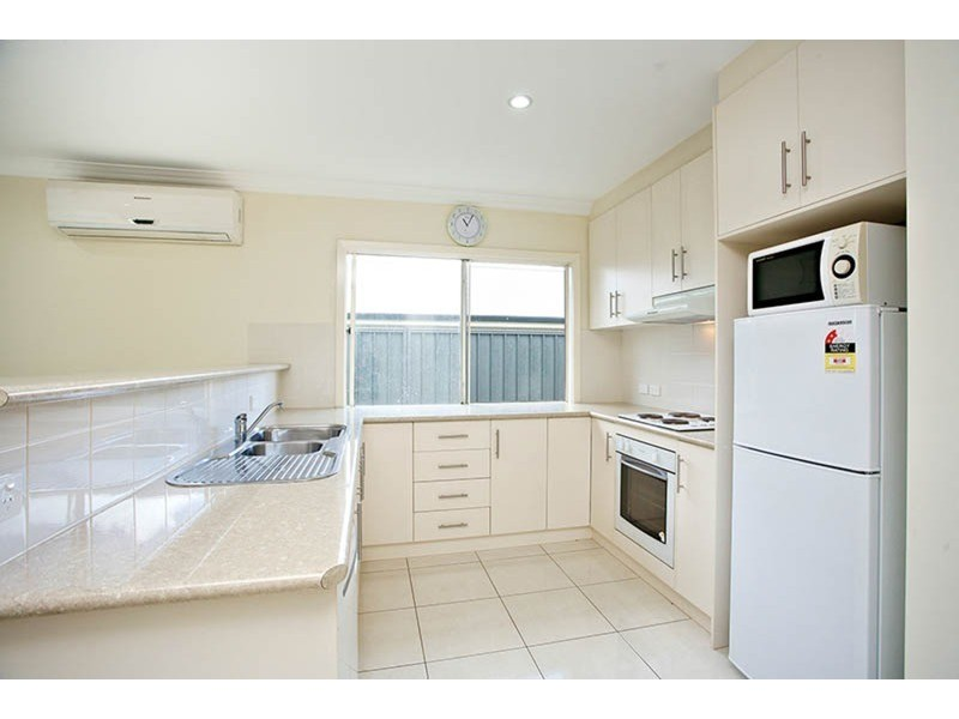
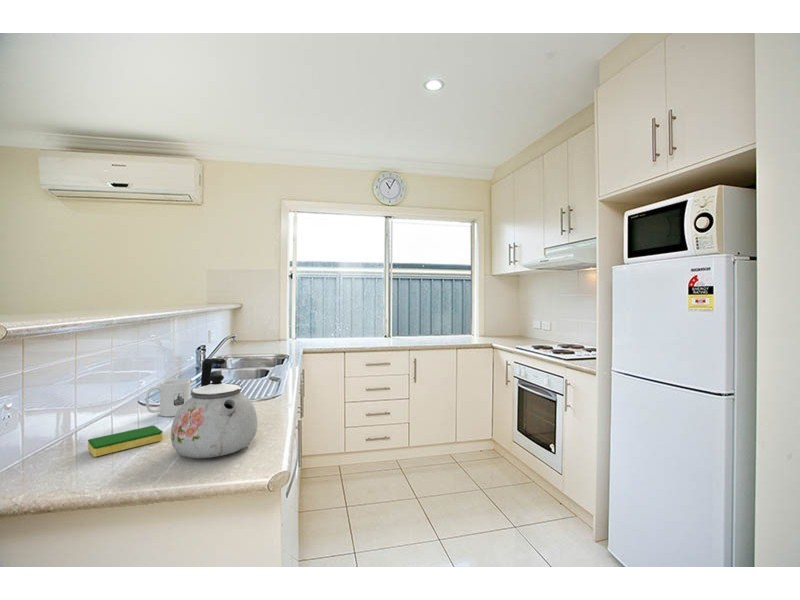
+ mug (168, 397)
+ dish sponge (126, 439)
+ kettle (217, 403)
